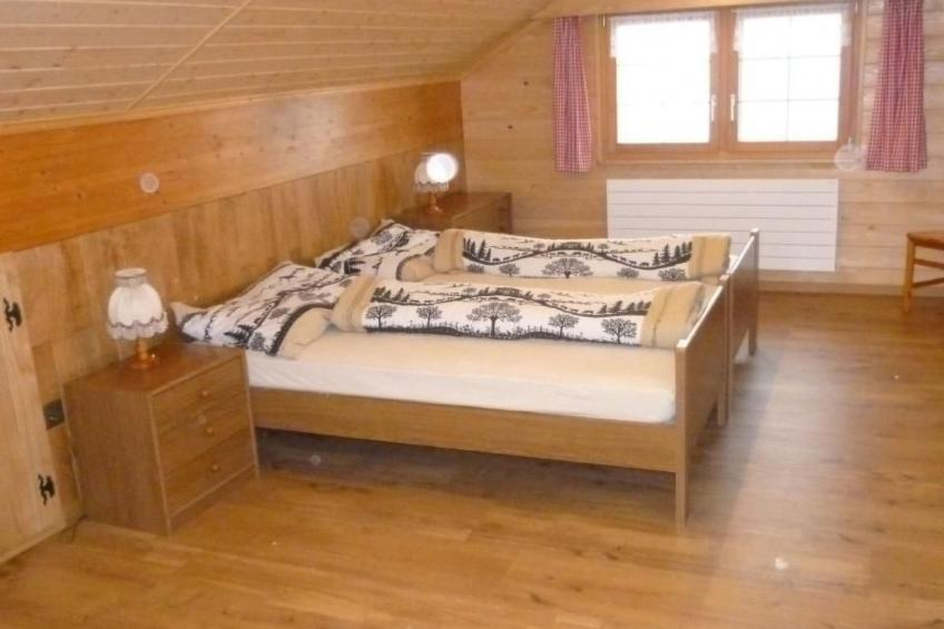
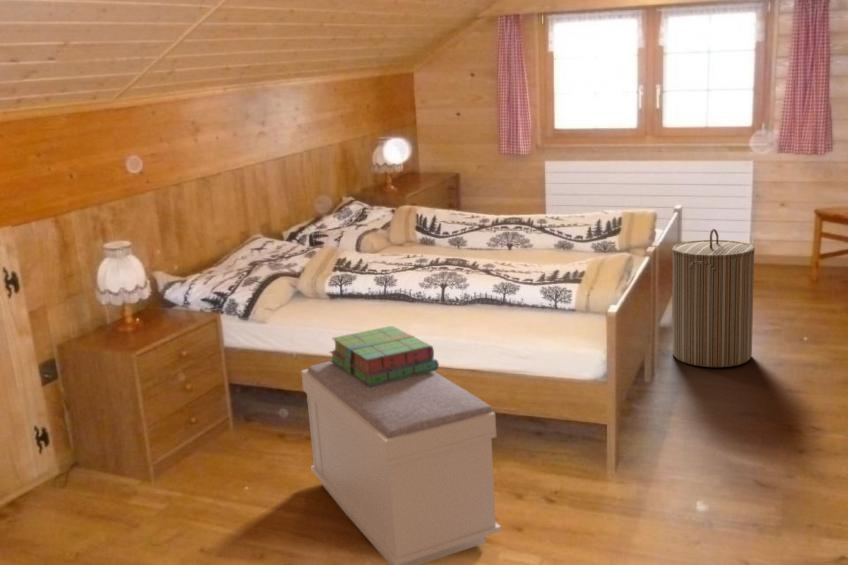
+ laundry hamper (712, 293)
+ stack of books (382, 353)
+ bench (395, 447)
